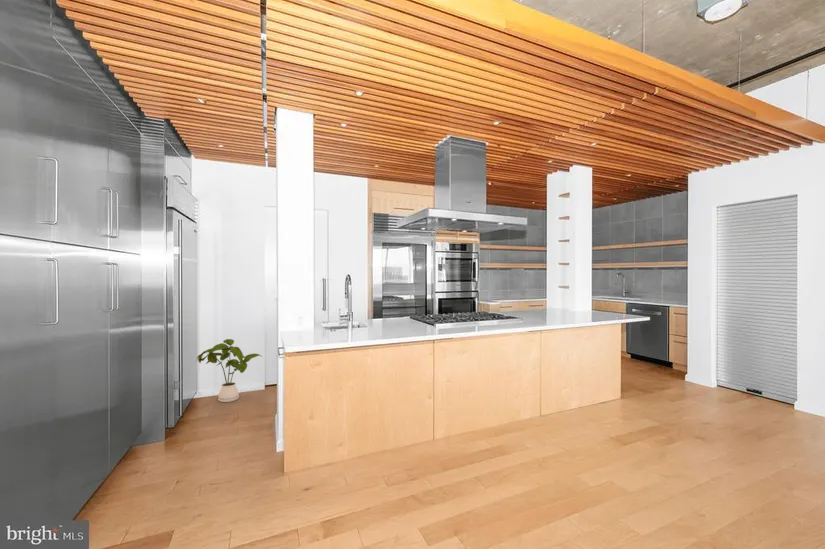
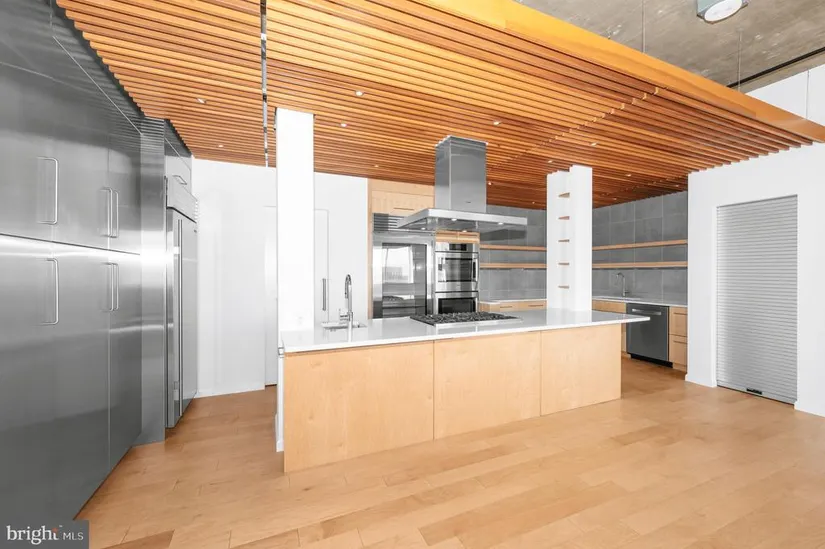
- house plant (229, 370)
